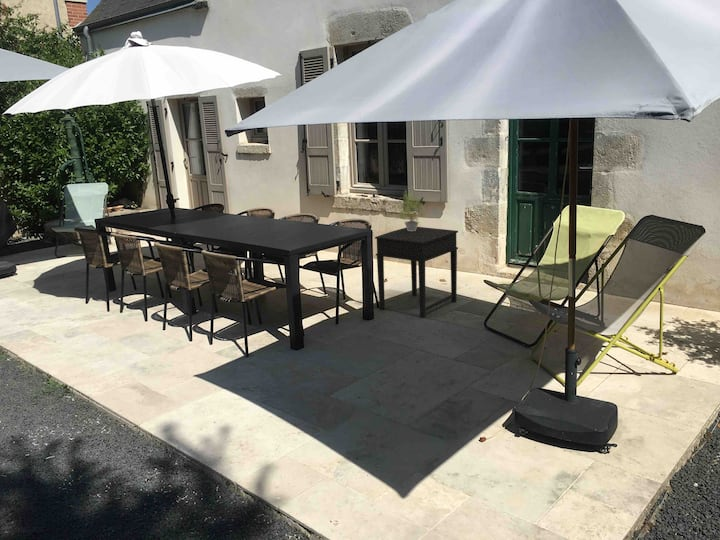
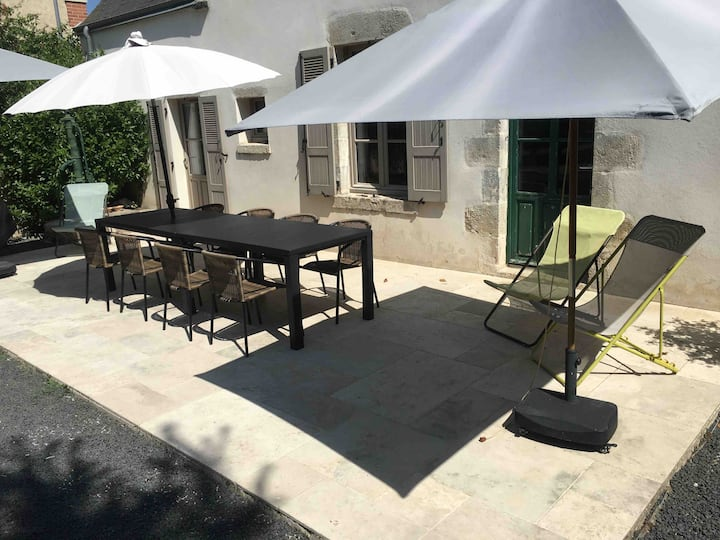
- potted plant (410, 210)
- side table (416, 270)
